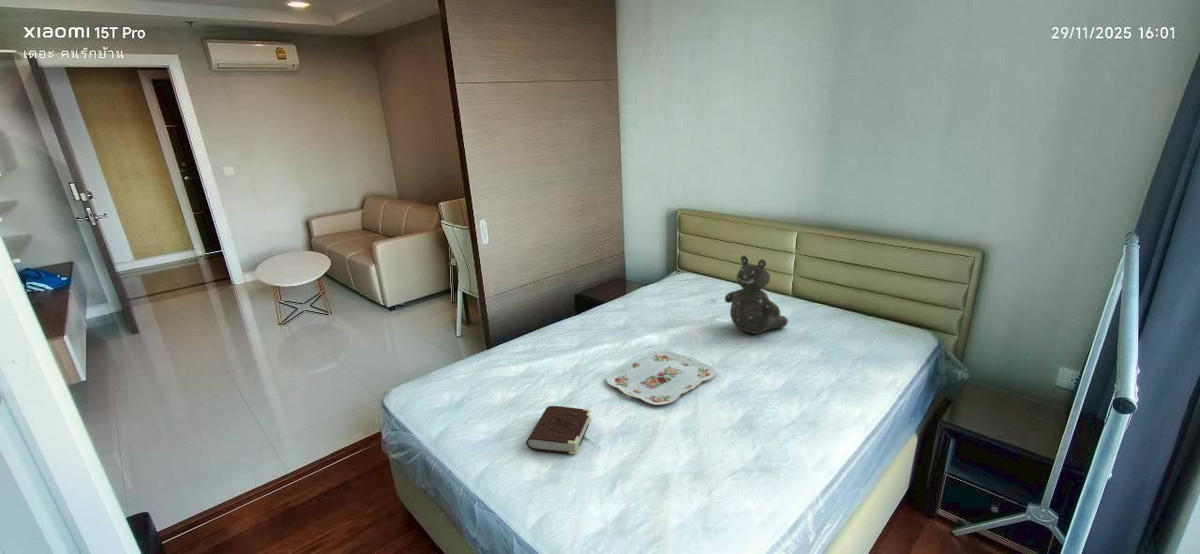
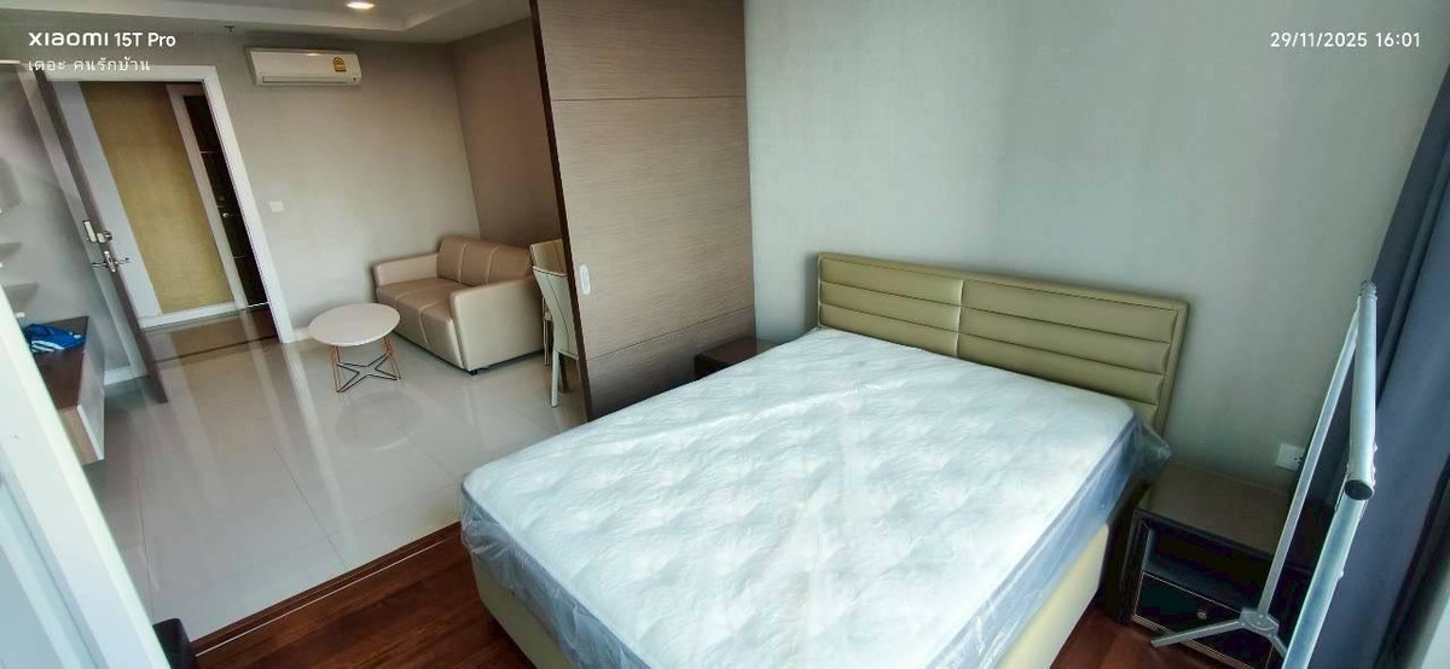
- serving tray (661, 376)
- teddy bear (759, 292)
- book (560, 428)
